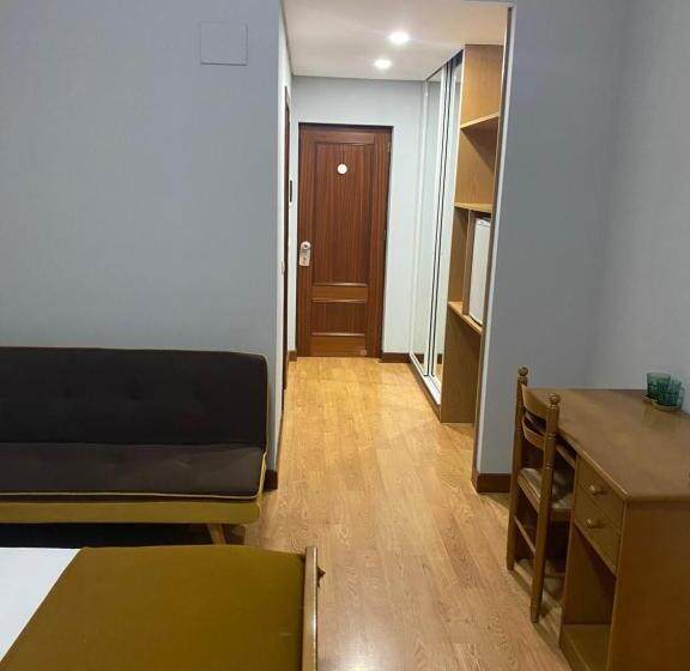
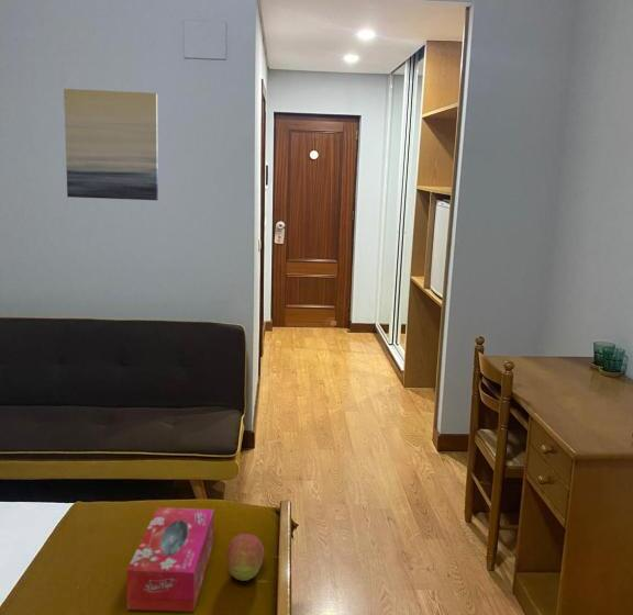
+ tissue box (174, 555)
+ fruit (244, 557)
+ wall art (112, 145)
